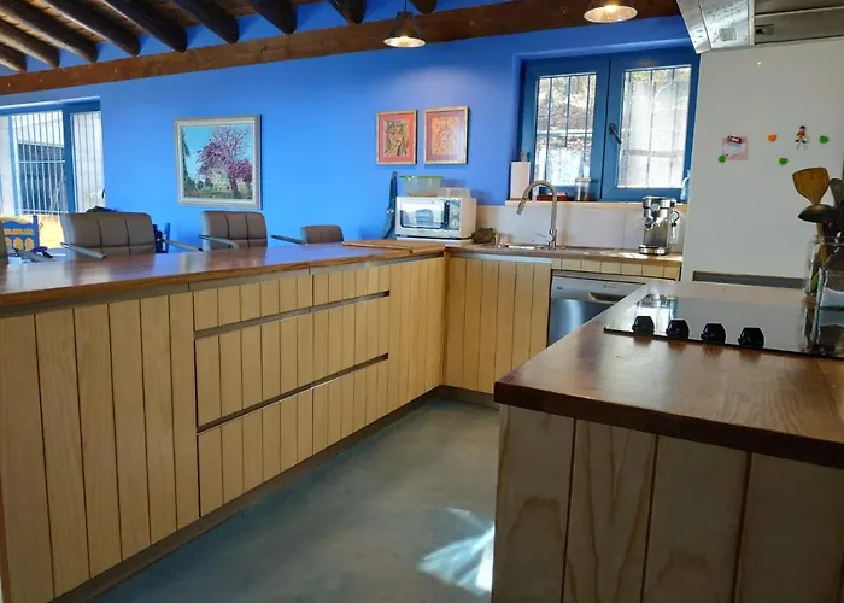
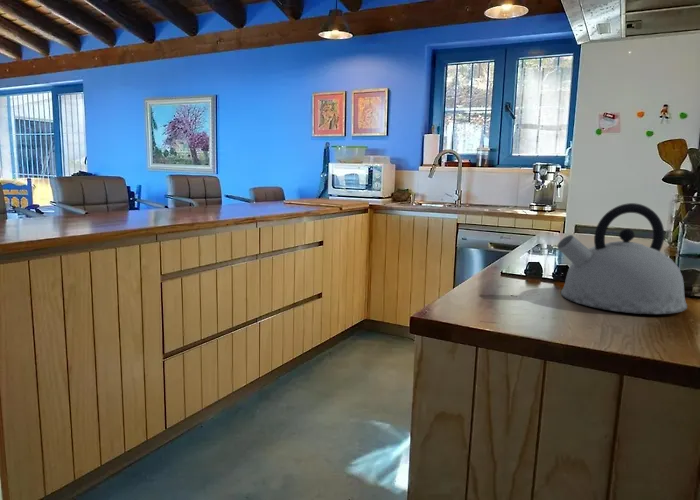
+ kettle (620, 252)
